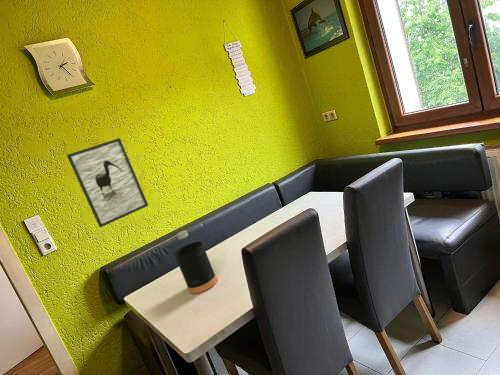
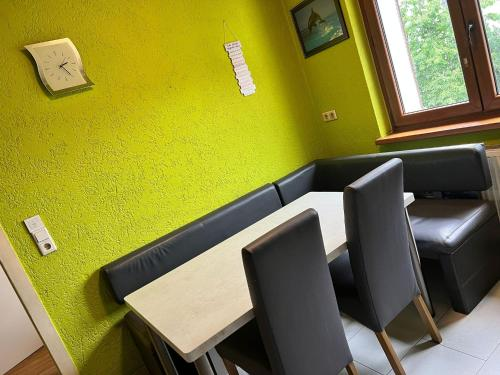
- bottle (192, 259)
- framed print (109, 181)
